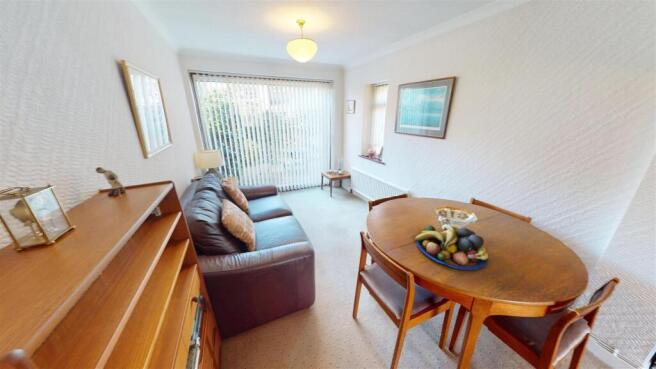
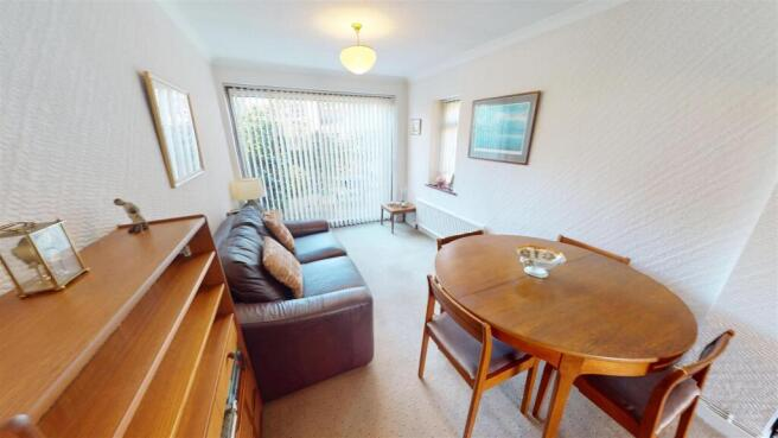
- fruit bowl (451, 239)
